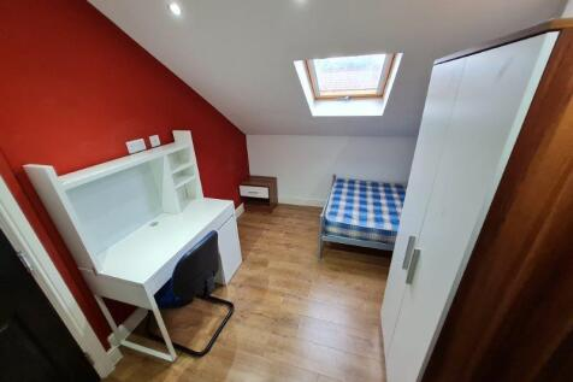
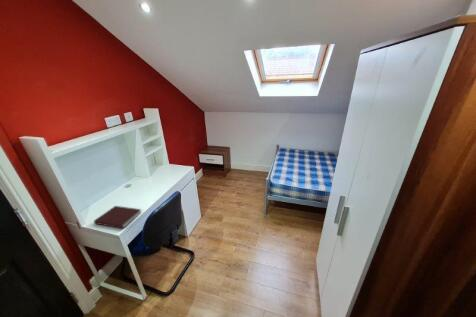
+ notebook (118, 216)
